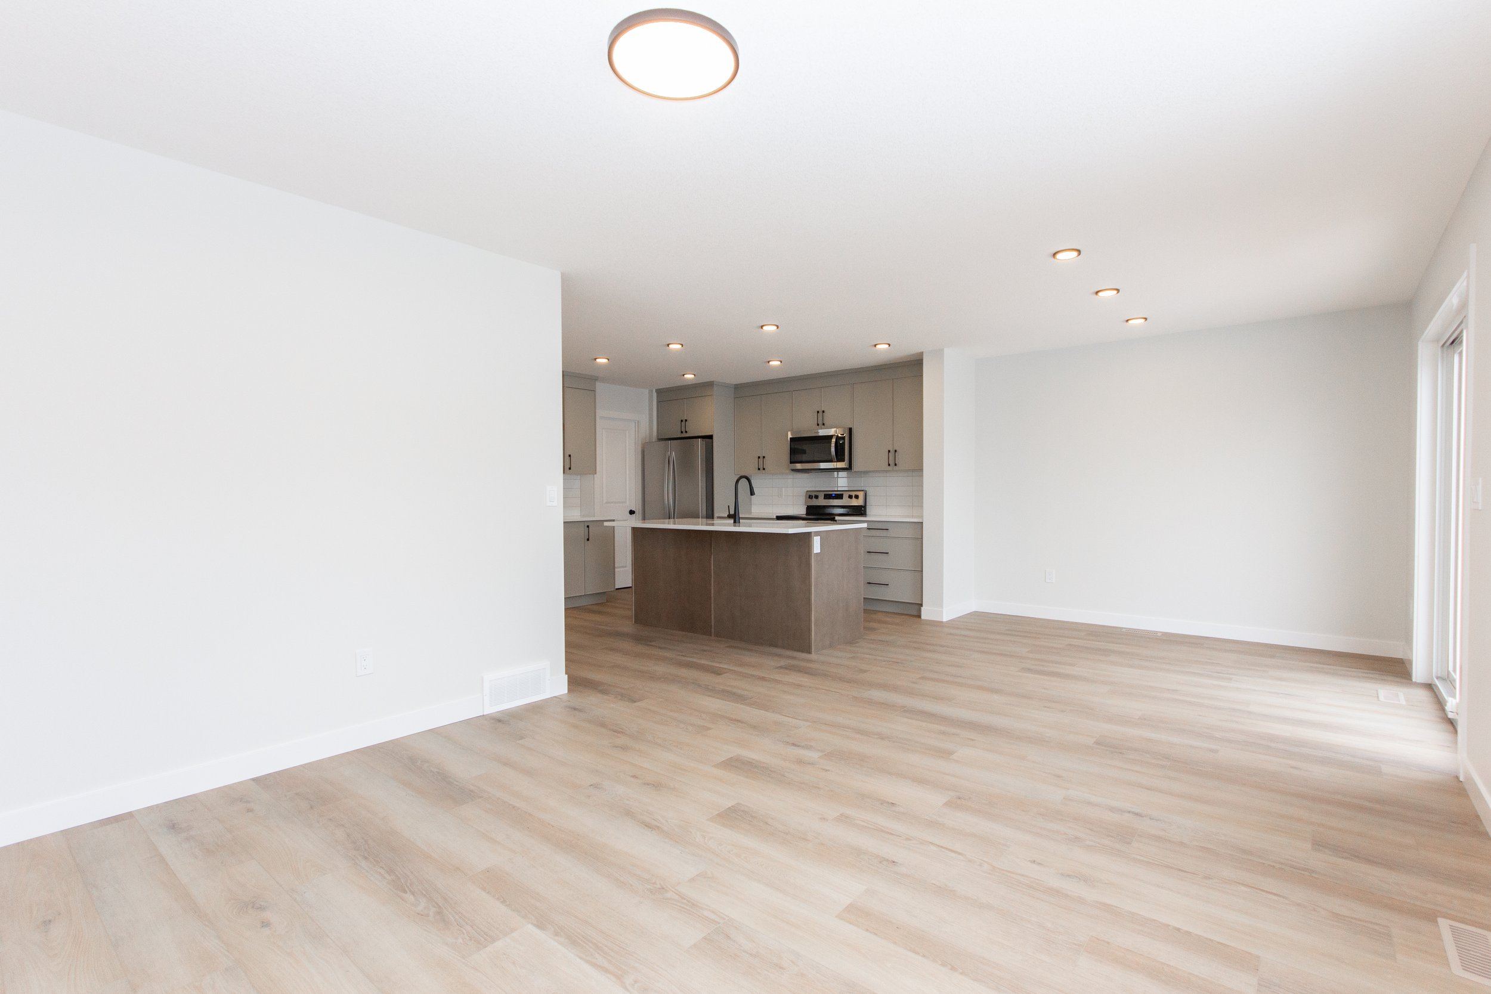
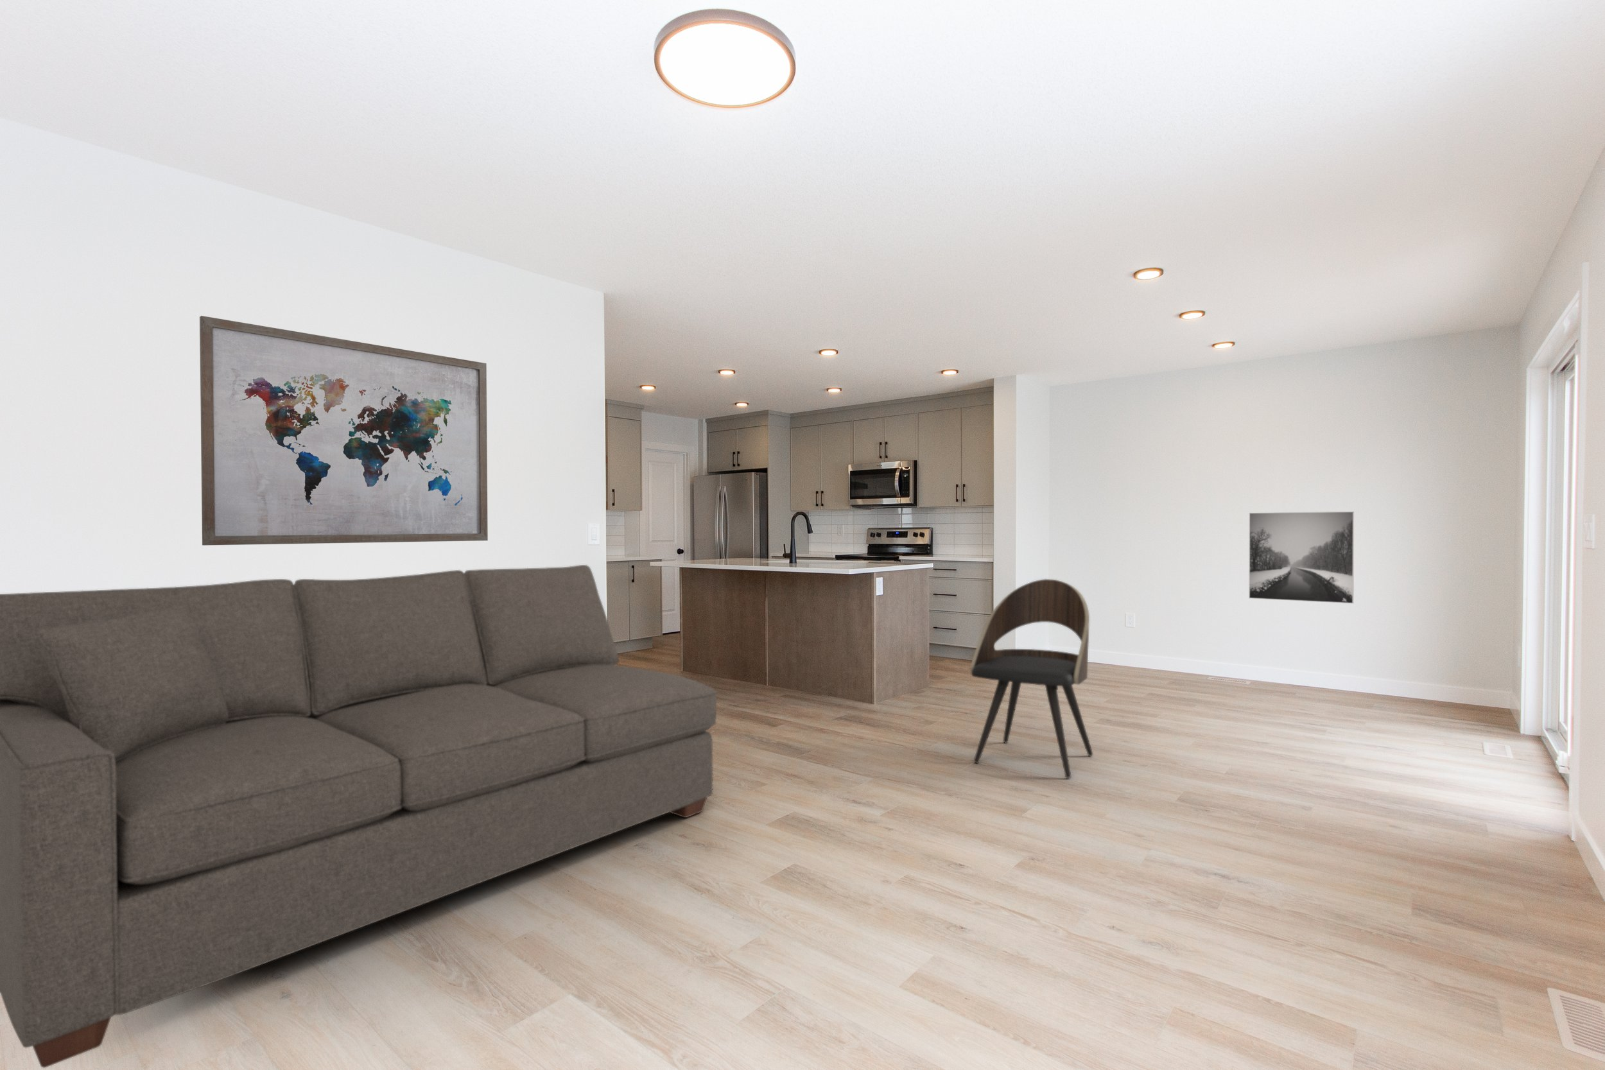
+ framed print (1299, 556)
+ dining chair (1034, 671)
+ sofa (407, 718)
+ wall art (362, 443)
